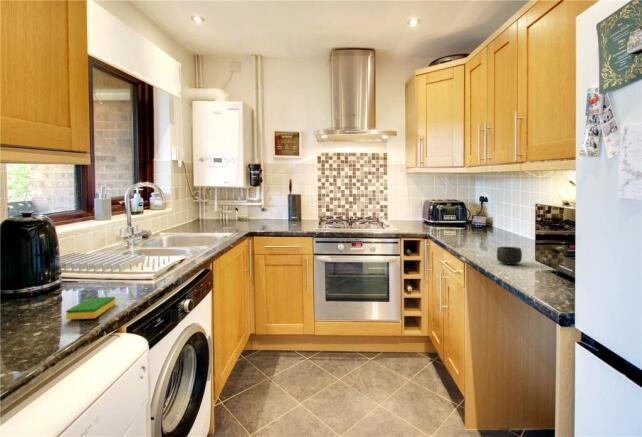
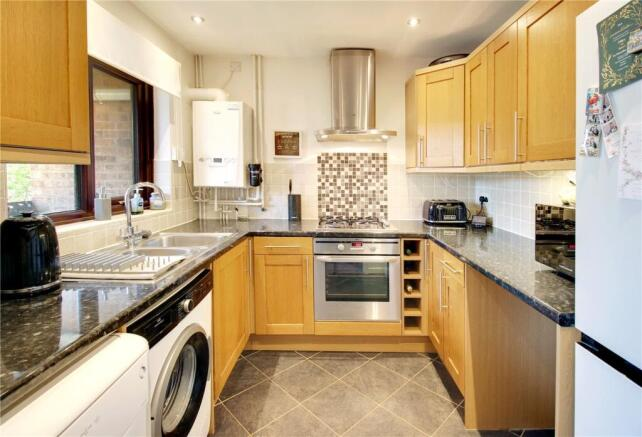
- dish sponge (92, 307)
- mug (510, 256)
